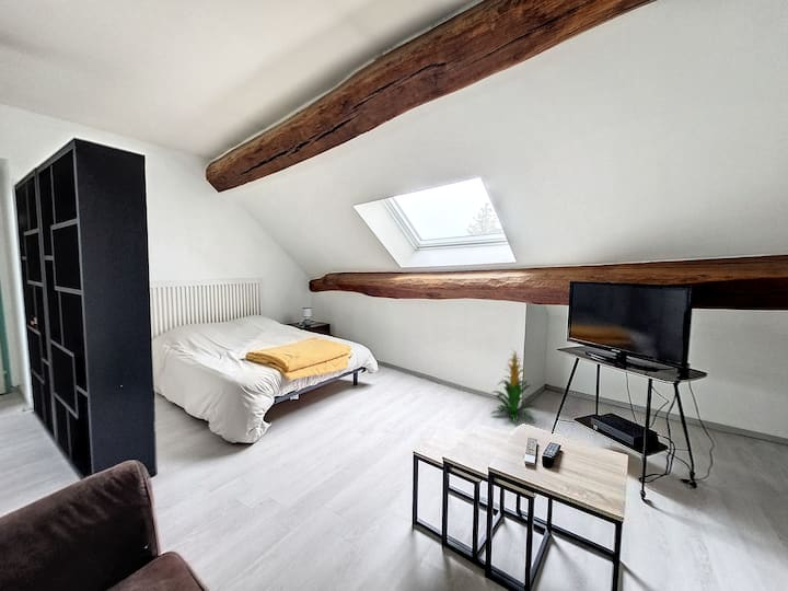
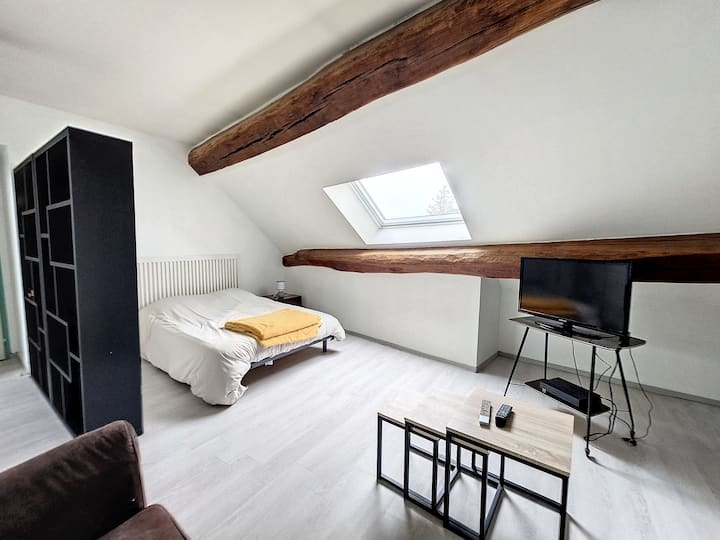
- indoor plant (514, 382)
